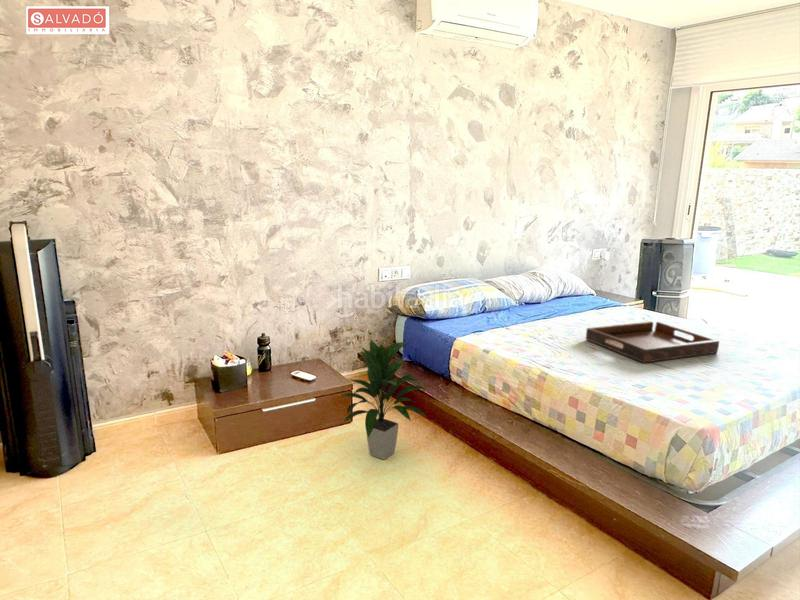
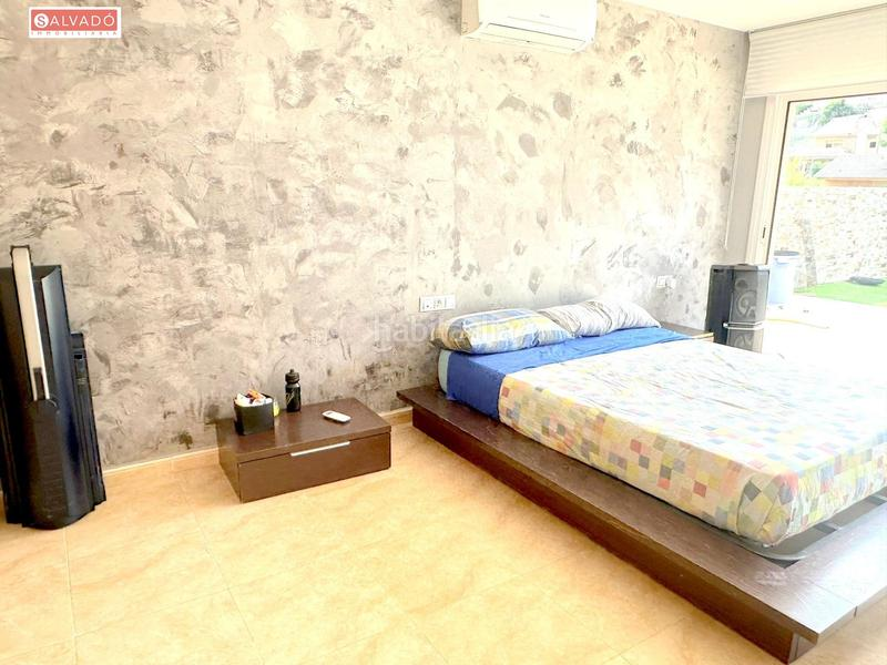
- indoor plant (380, 396)
- serving tray (650, 340)
